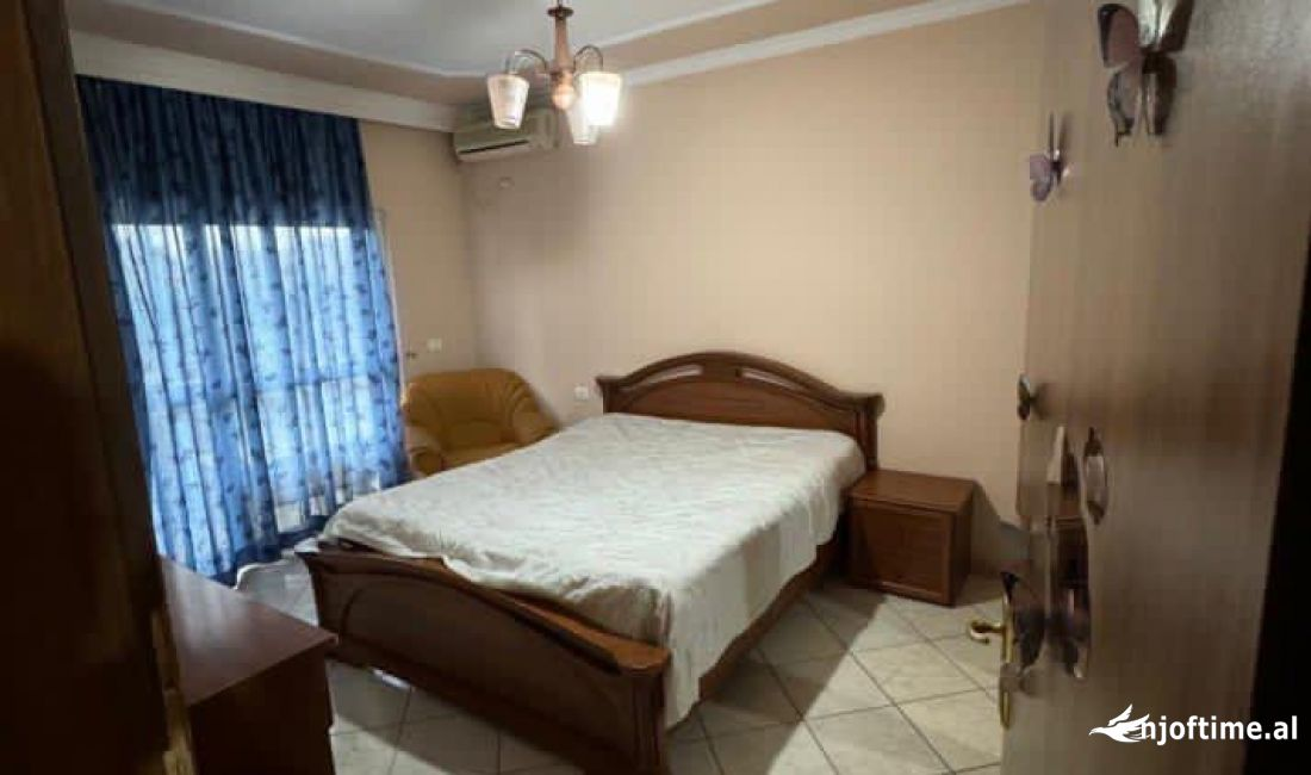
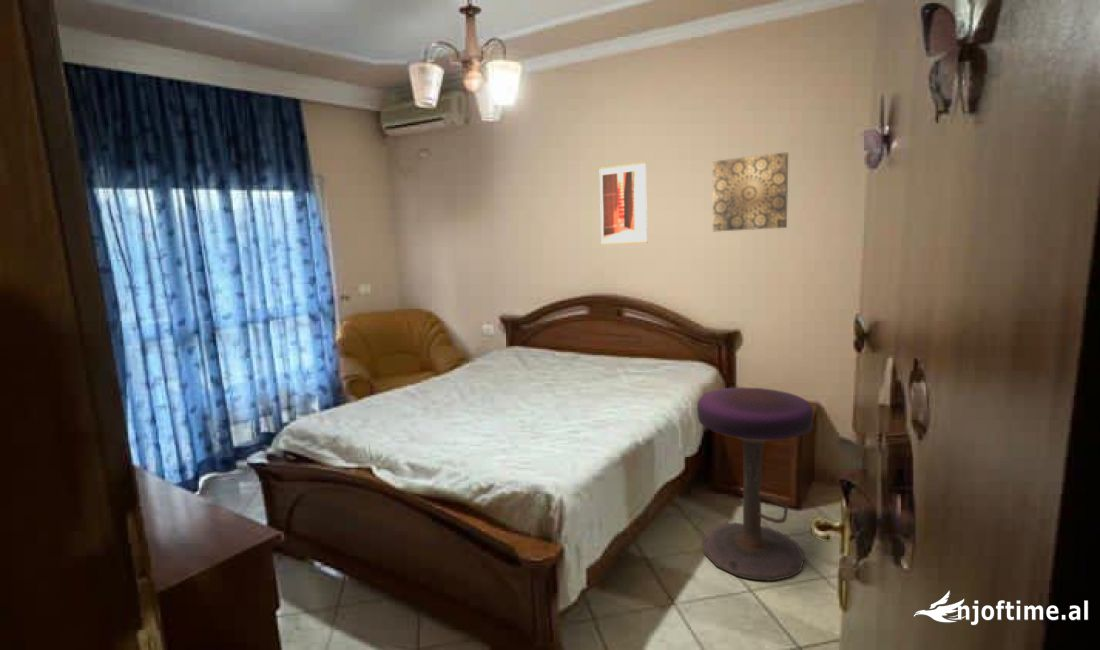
+ wall art (749, 193)
+ wall art (622, 205)
+ stool (752, 474)
